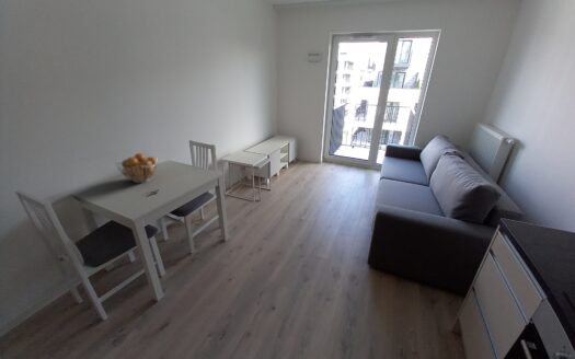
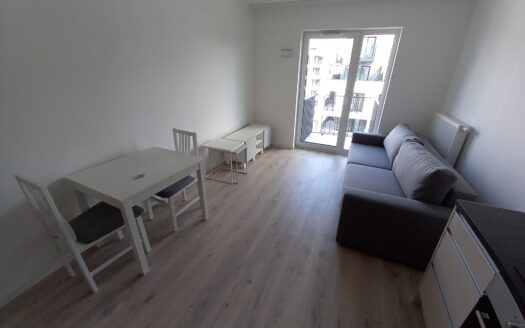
- fruit basket (138, 167)
